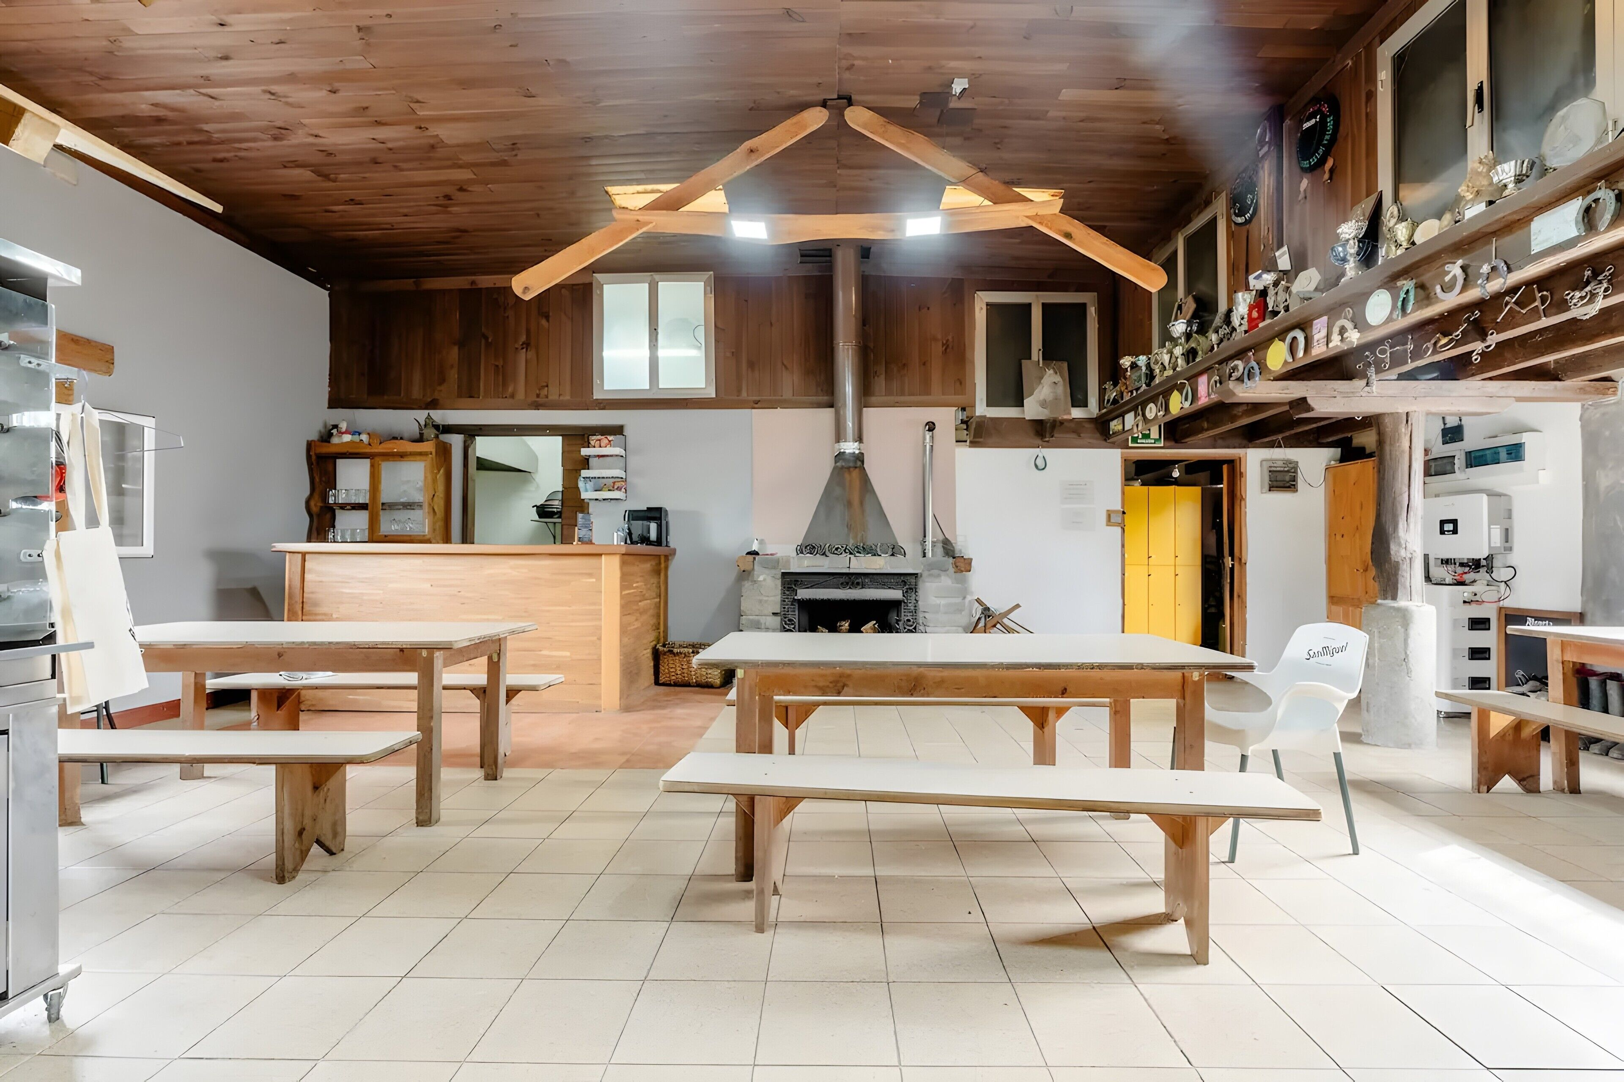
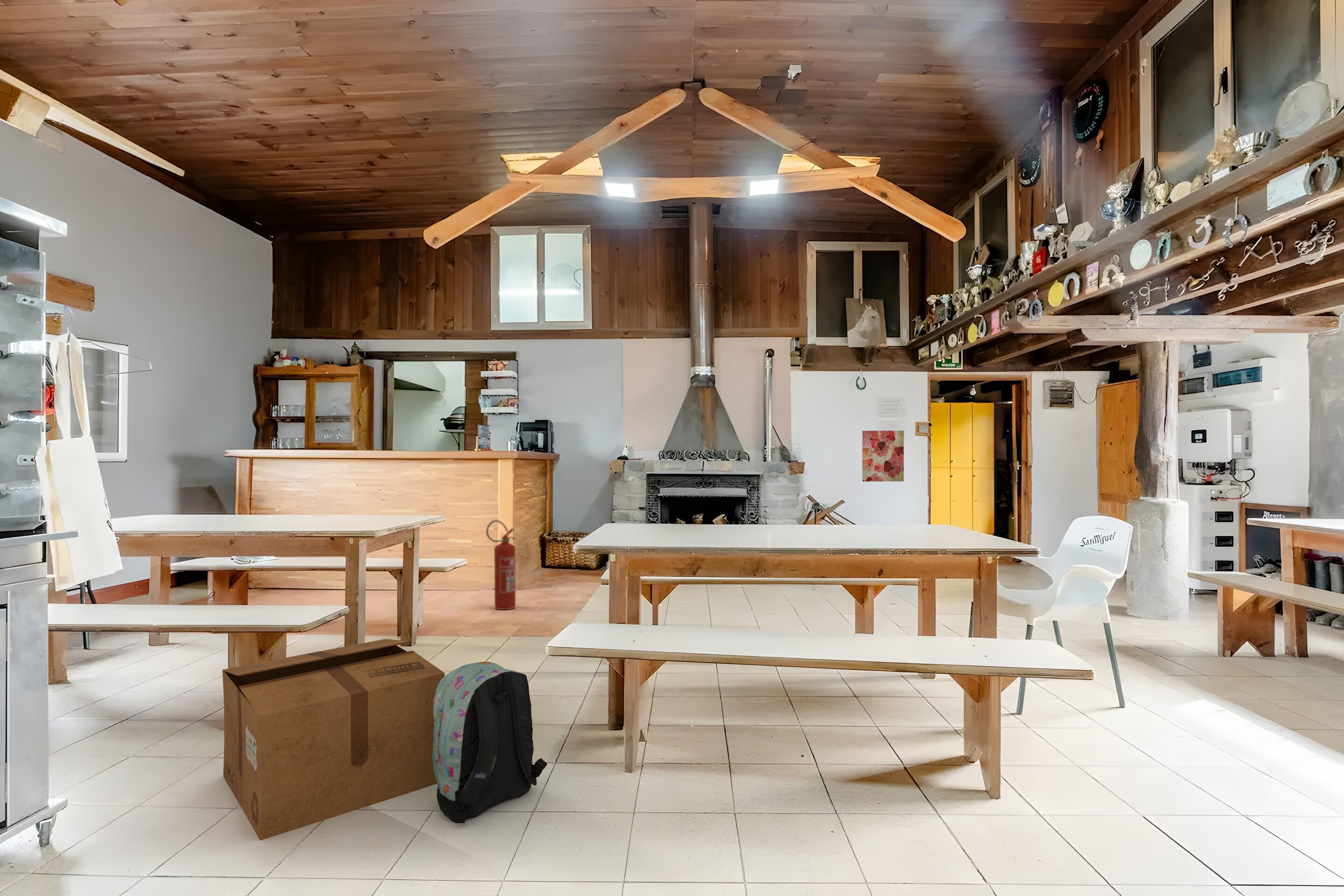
+ fire extinguisher (501, 564)
+ cardboard box (333, 718)
+ wall art (883, 456)
+ backpack (482, 732)
